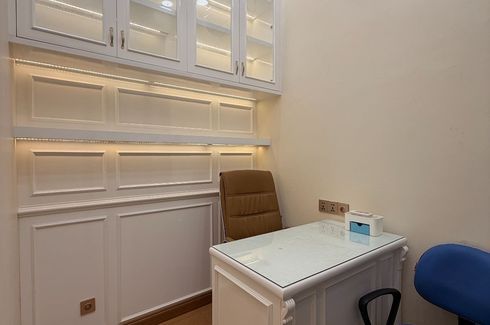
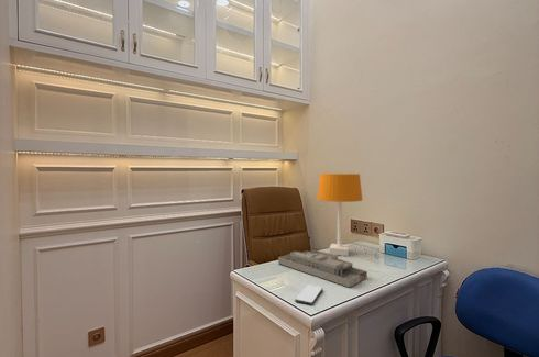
+ smartphone (309, 293)
+ desk organizer (319, 261)
+ desk lamp (339, 213)
